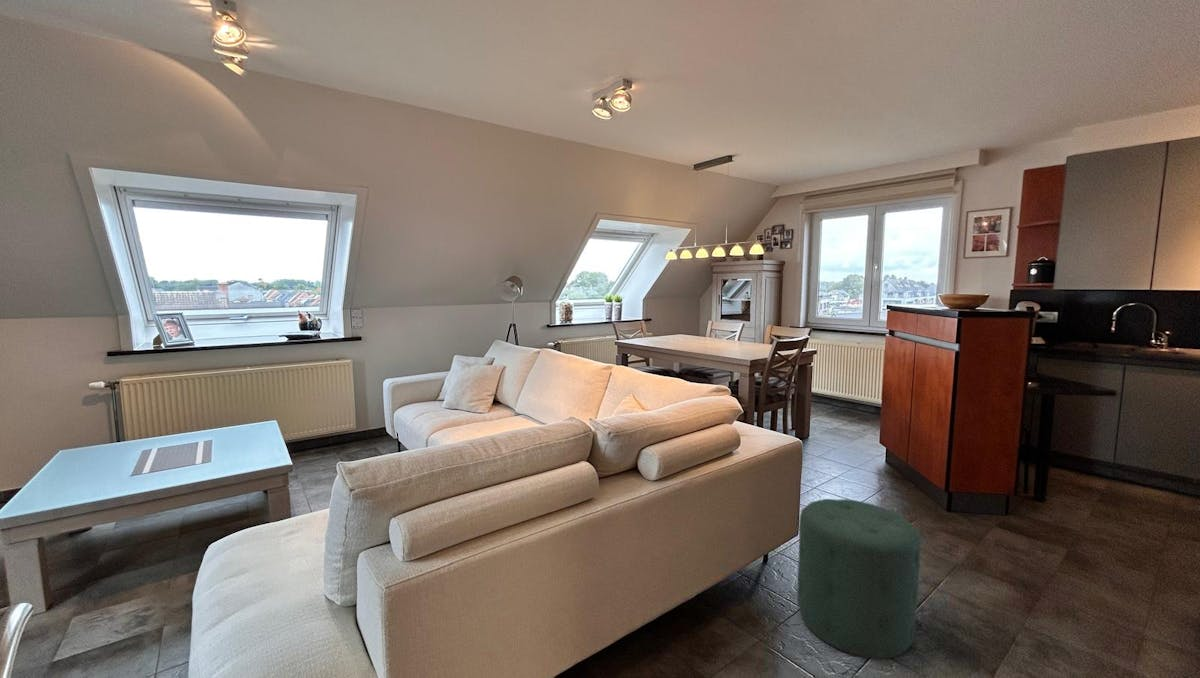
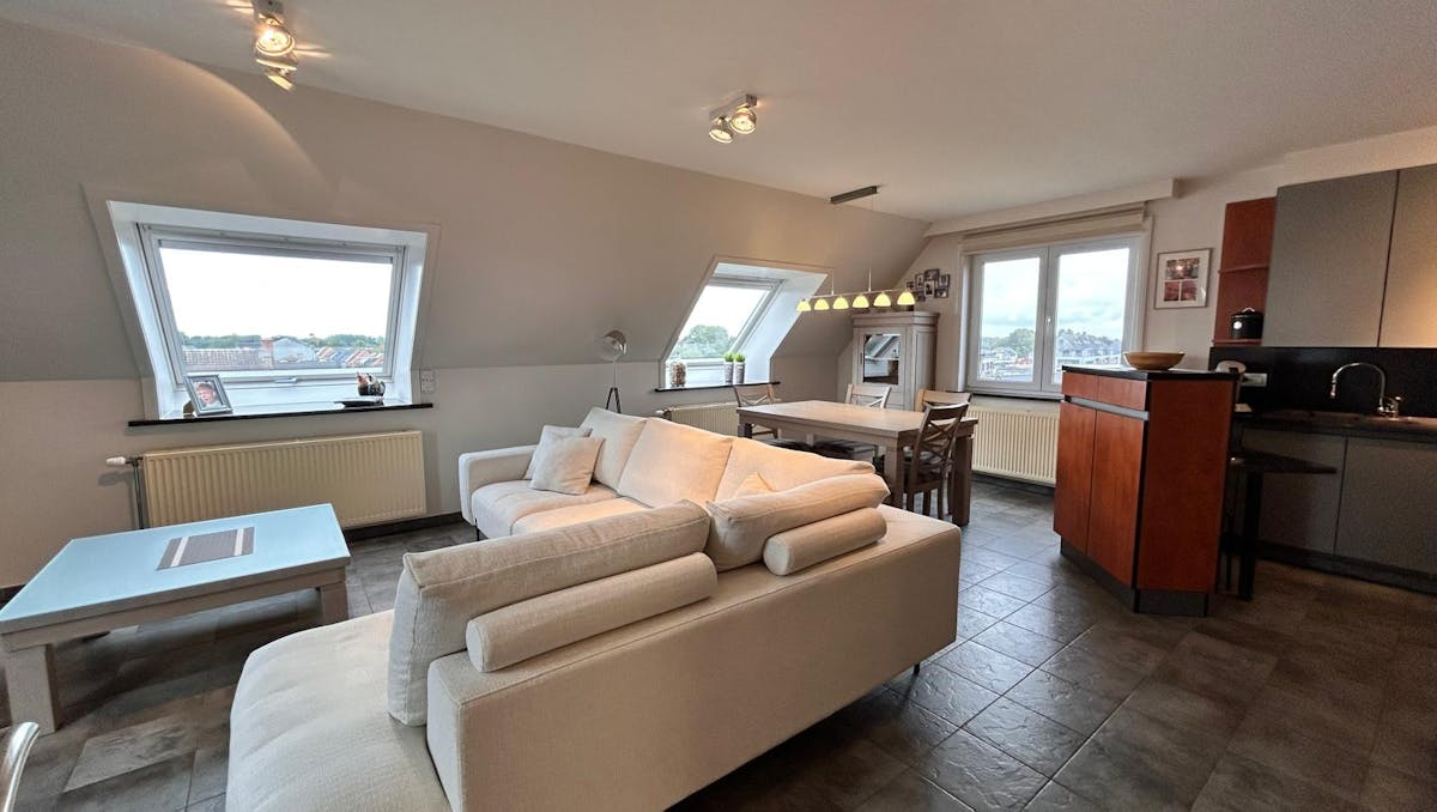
- ottoman (855, 570)
